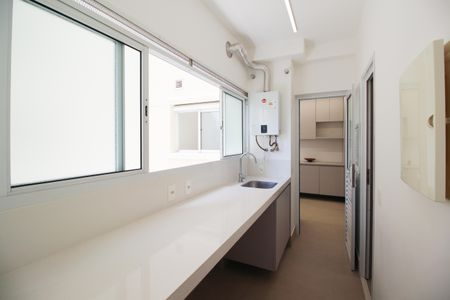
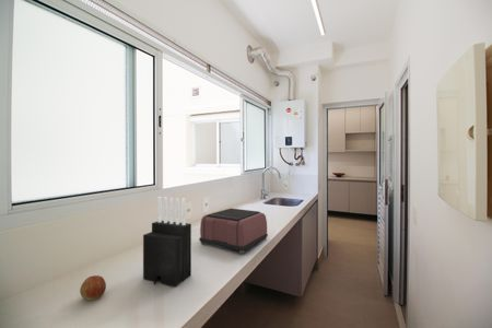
+ apple (93, 286)
+ toaster (232, 226)
+ knife block (165, 238)
